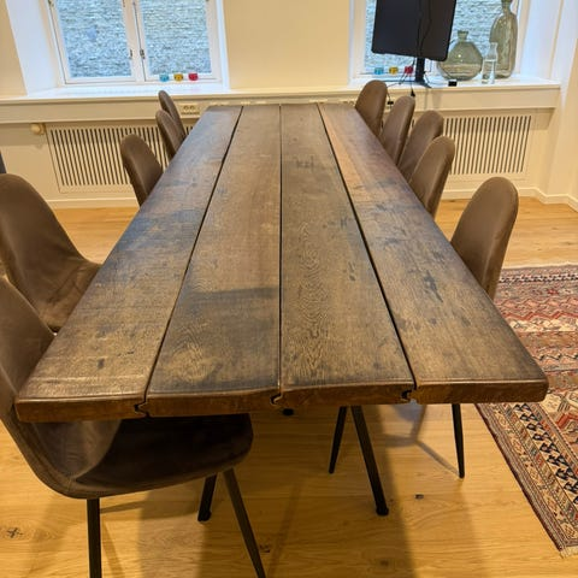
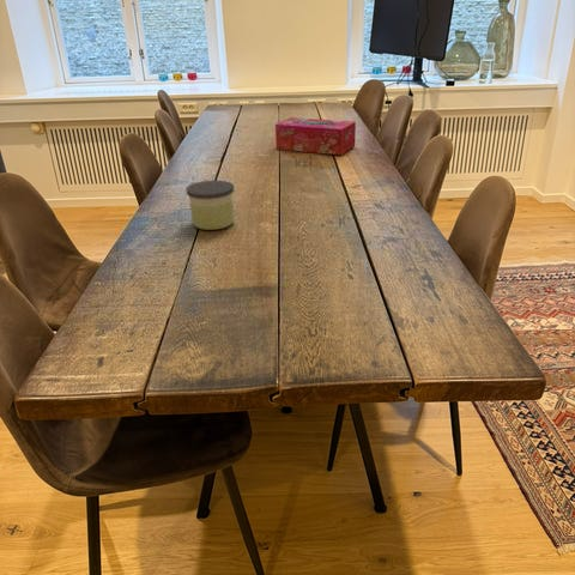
+ tissue box (315, 135)
+ candle (211, 205)
